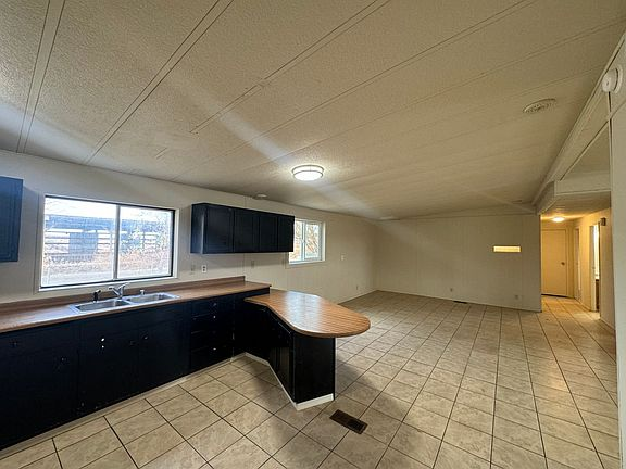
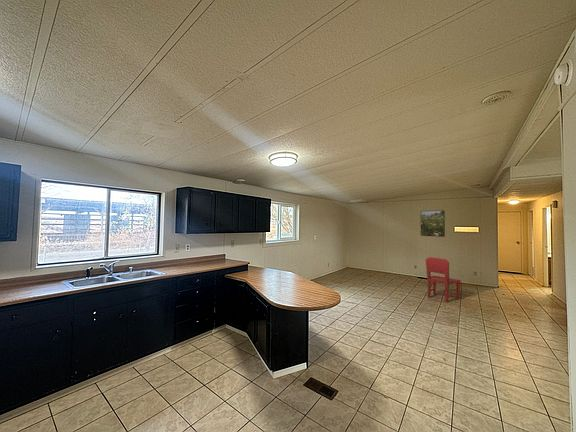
+ dining chair (441, 277)
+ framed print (432, 223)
